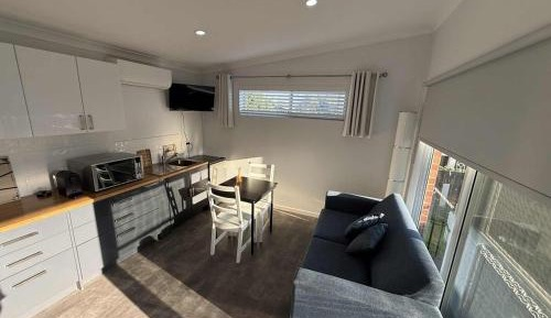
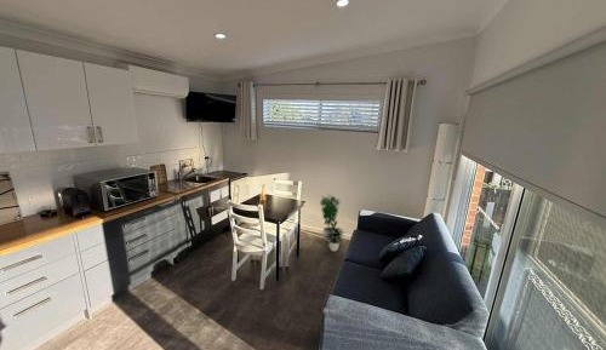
+ potted plant (331, 219)
